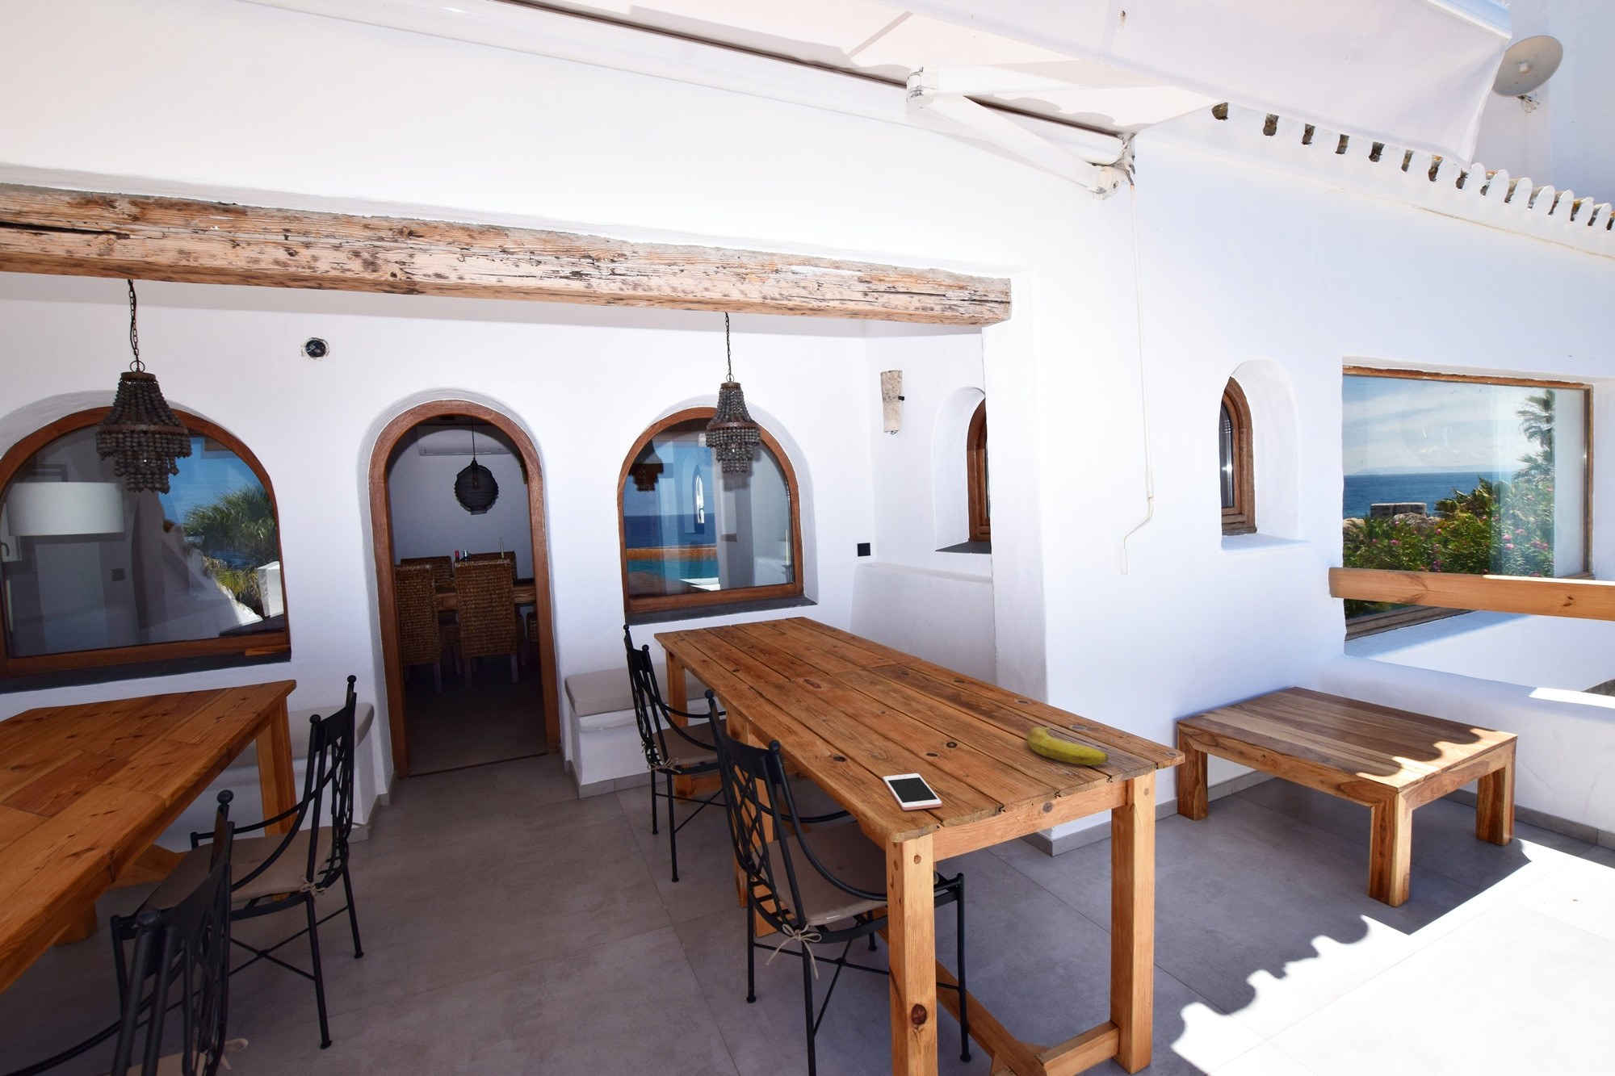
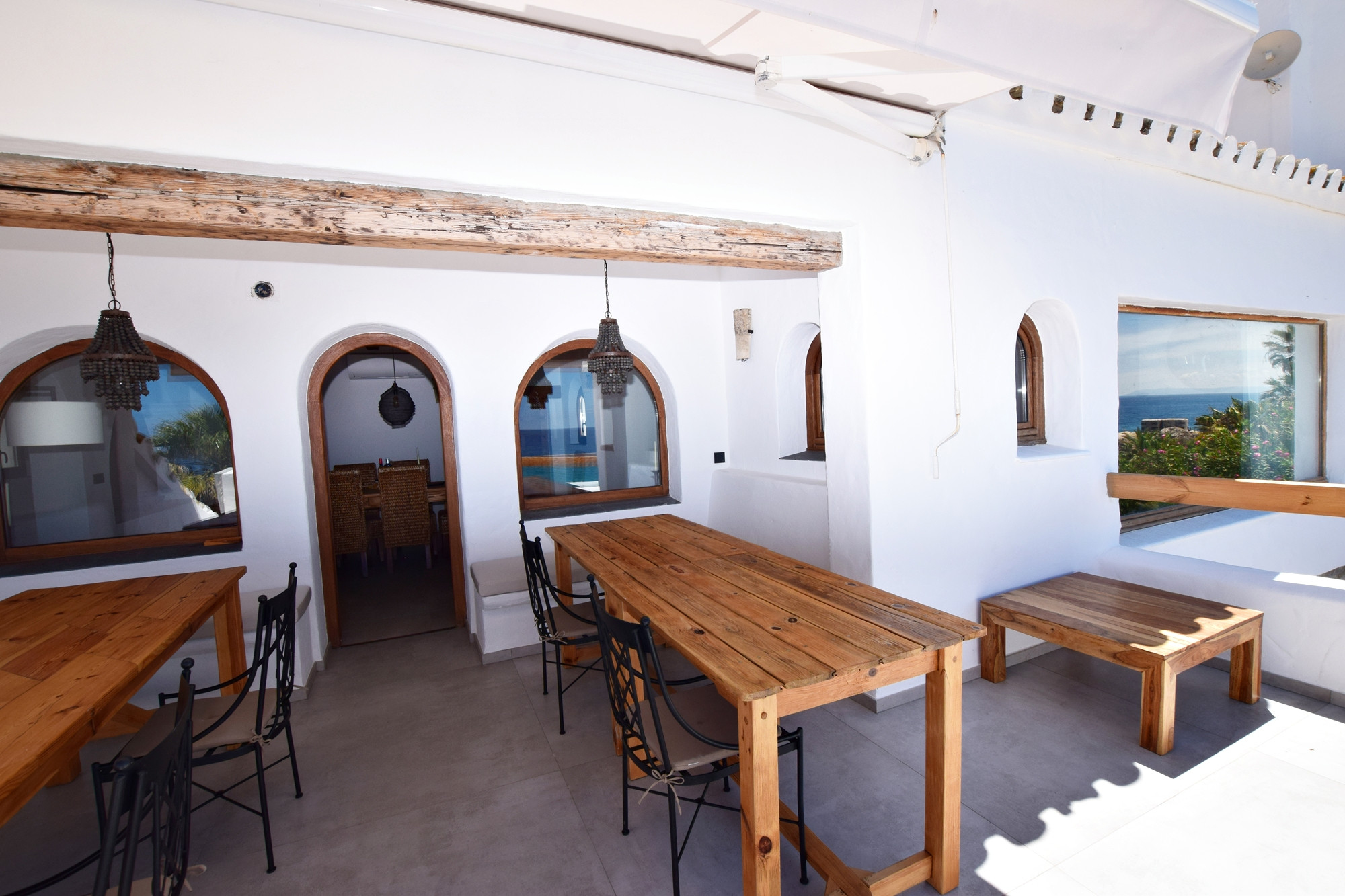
- banana (1063, 742)
- cell phone (911, 790)
